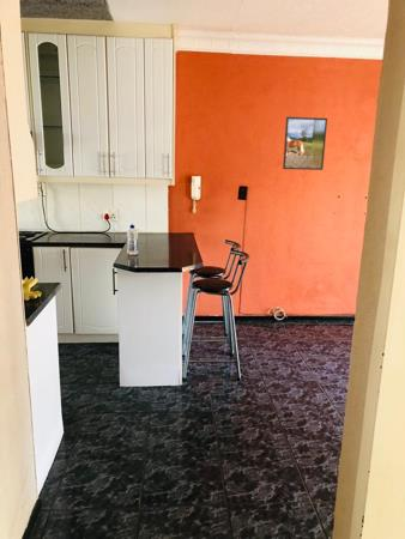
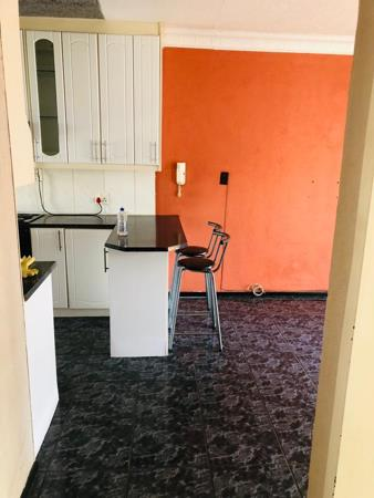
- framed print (304, 144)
